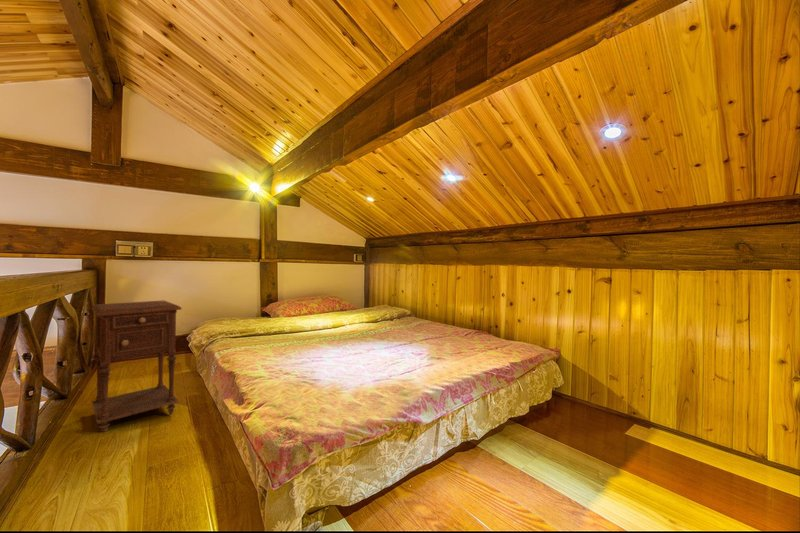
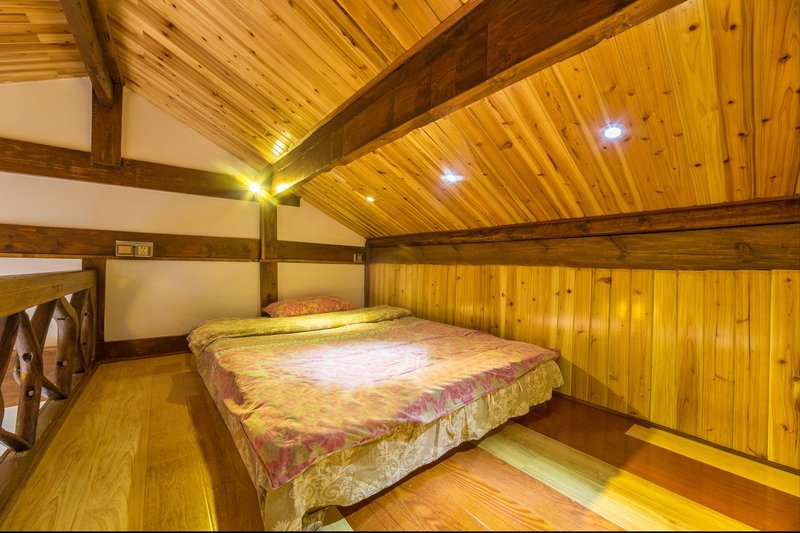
- nightstand (136, 356)
